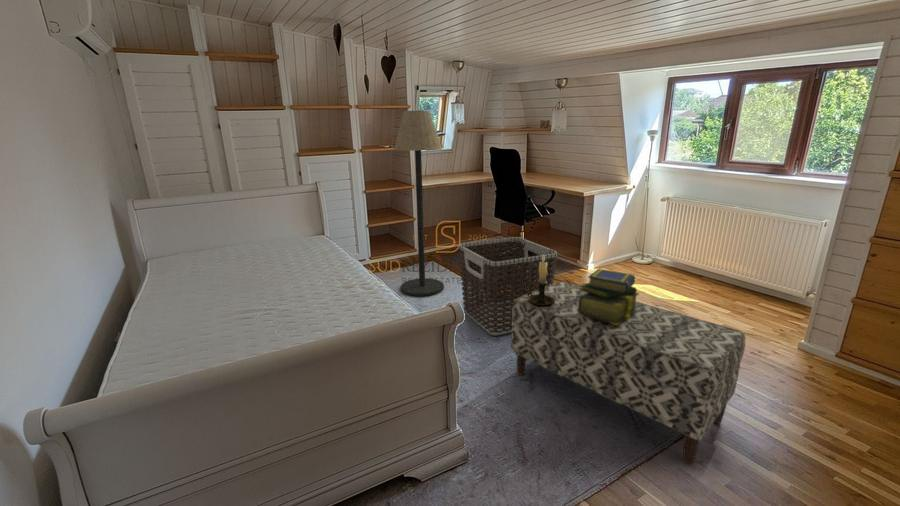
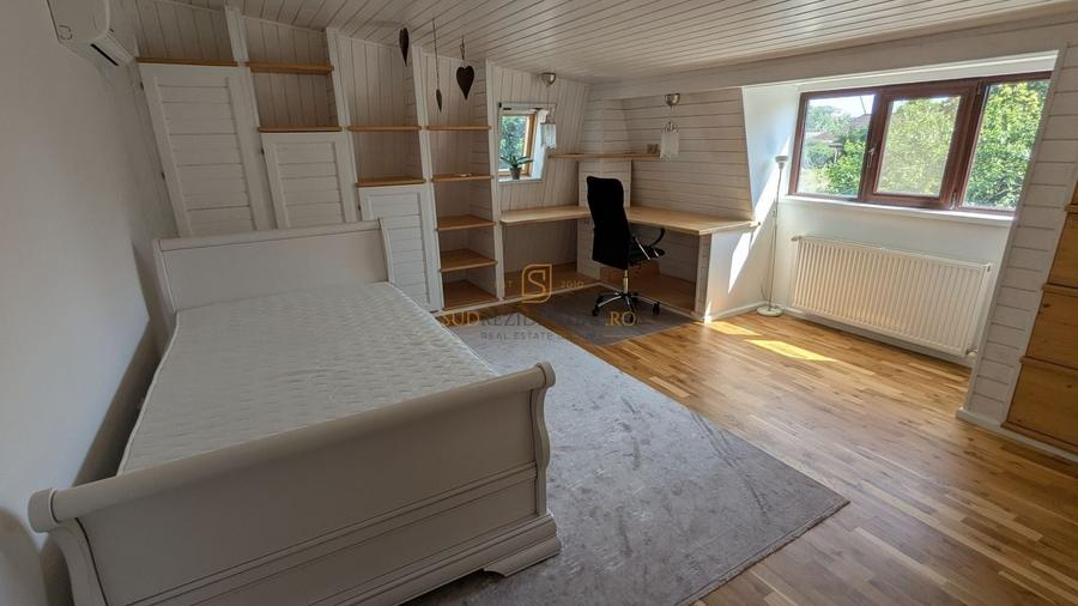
- candle holder (539, 277)
- floor lamp (419, 204)
- bench (613, 355)
- stack of books (608, 293)
- clothes hamper (505, 283)
